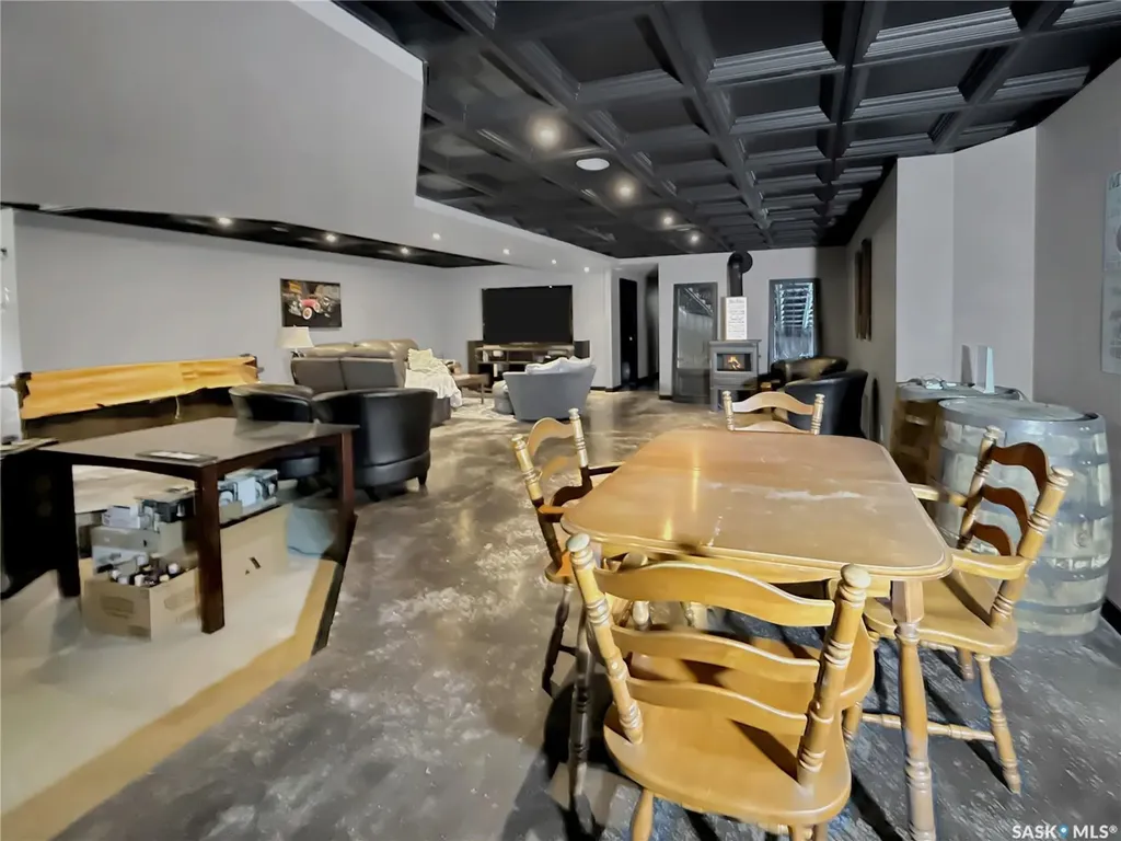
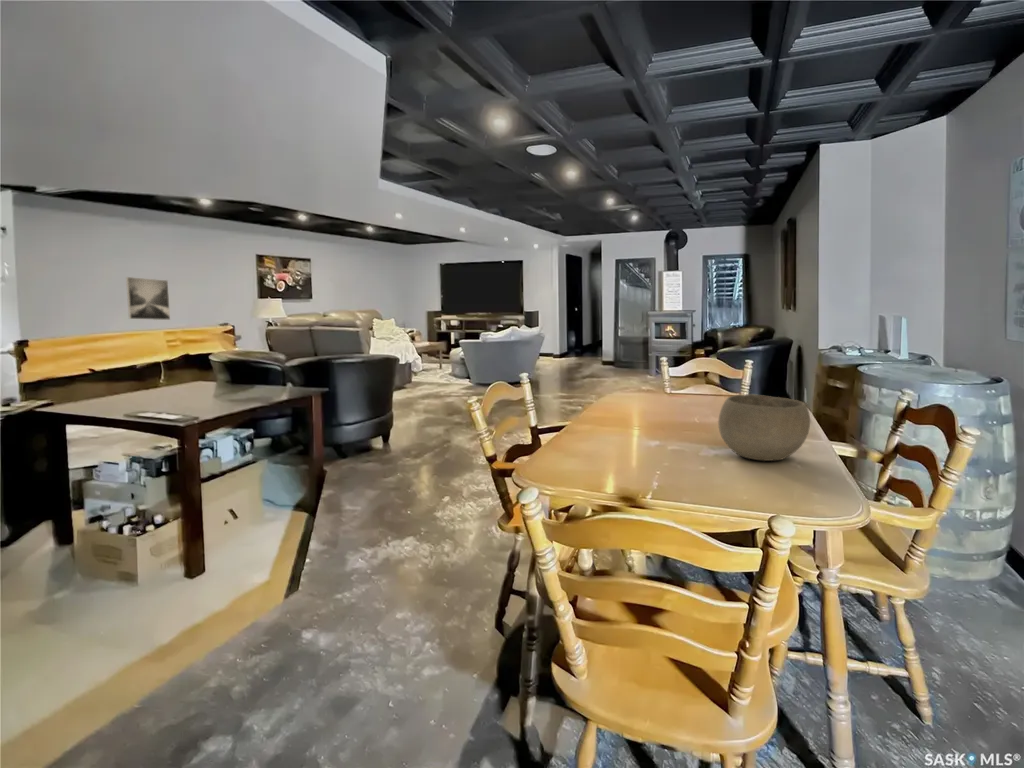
+ bowl (763, 427)
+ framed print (148, 299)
